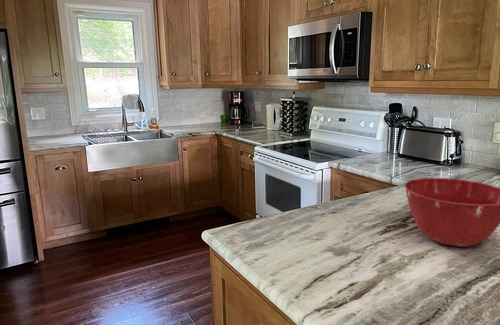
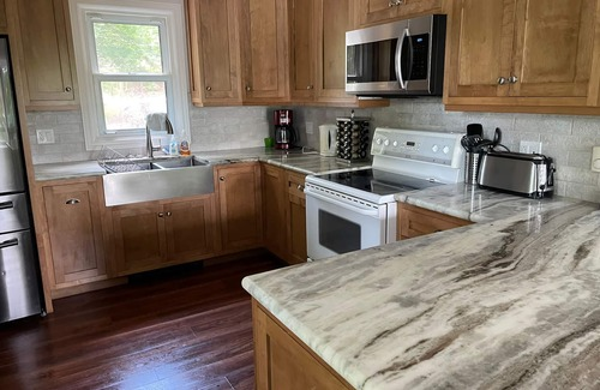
- mixing bowl (453, 213)
